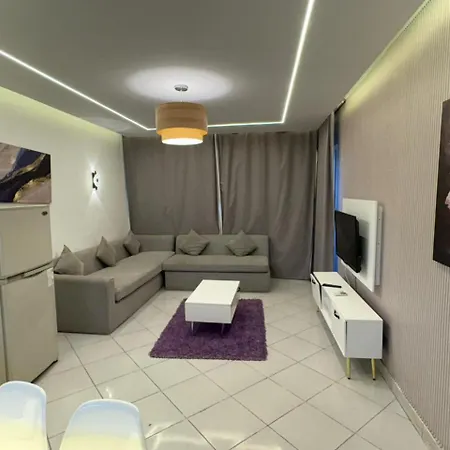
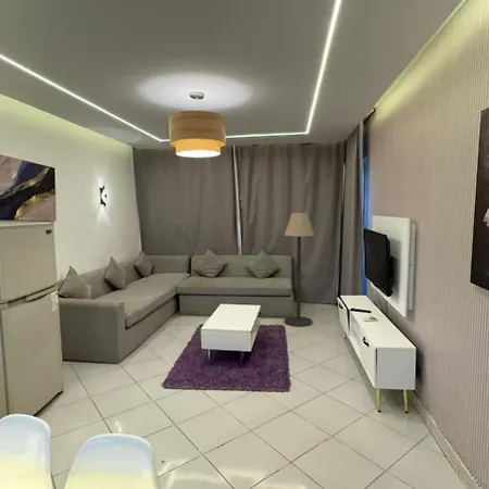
+ floor lamp (299, 267)
